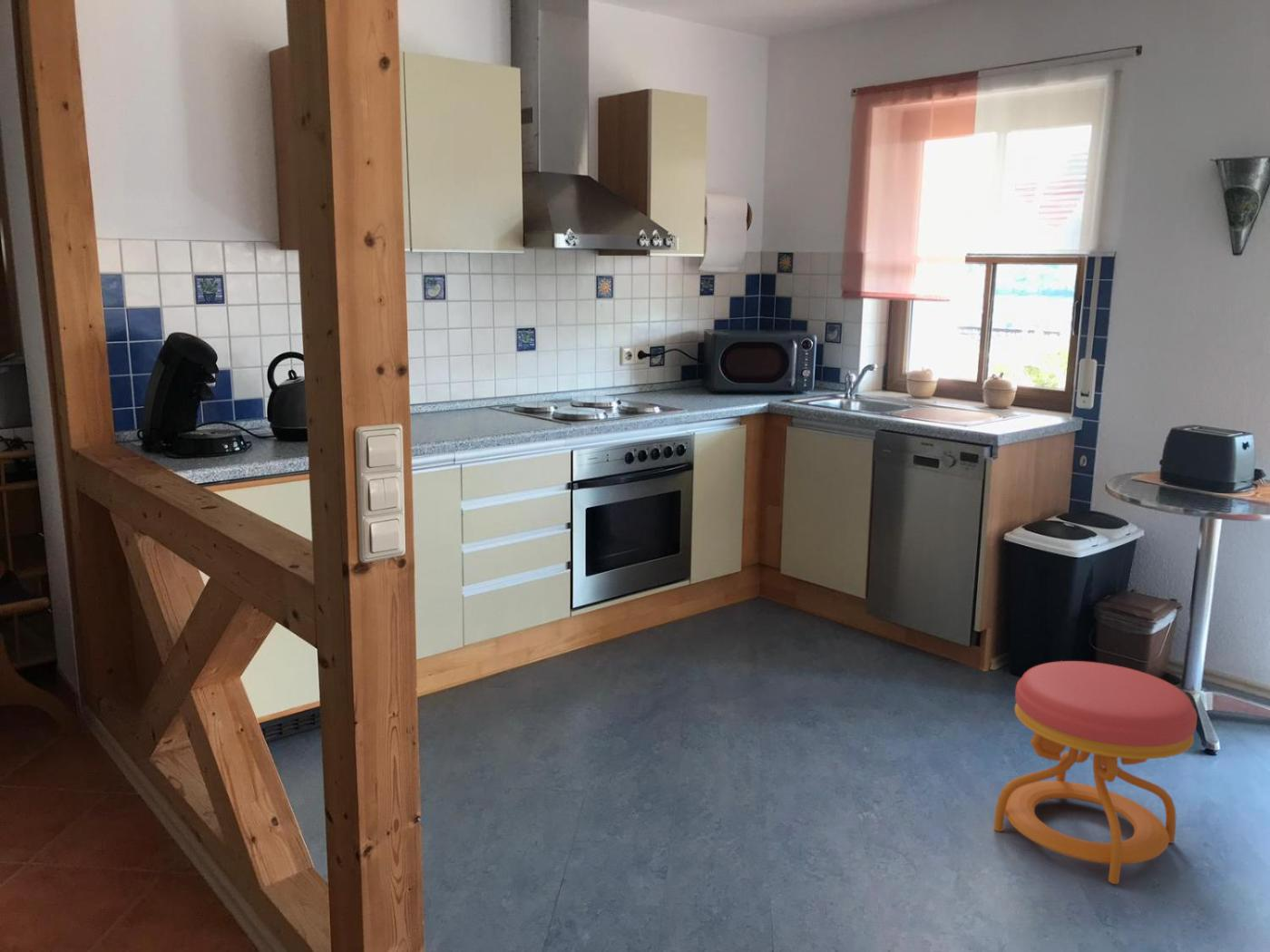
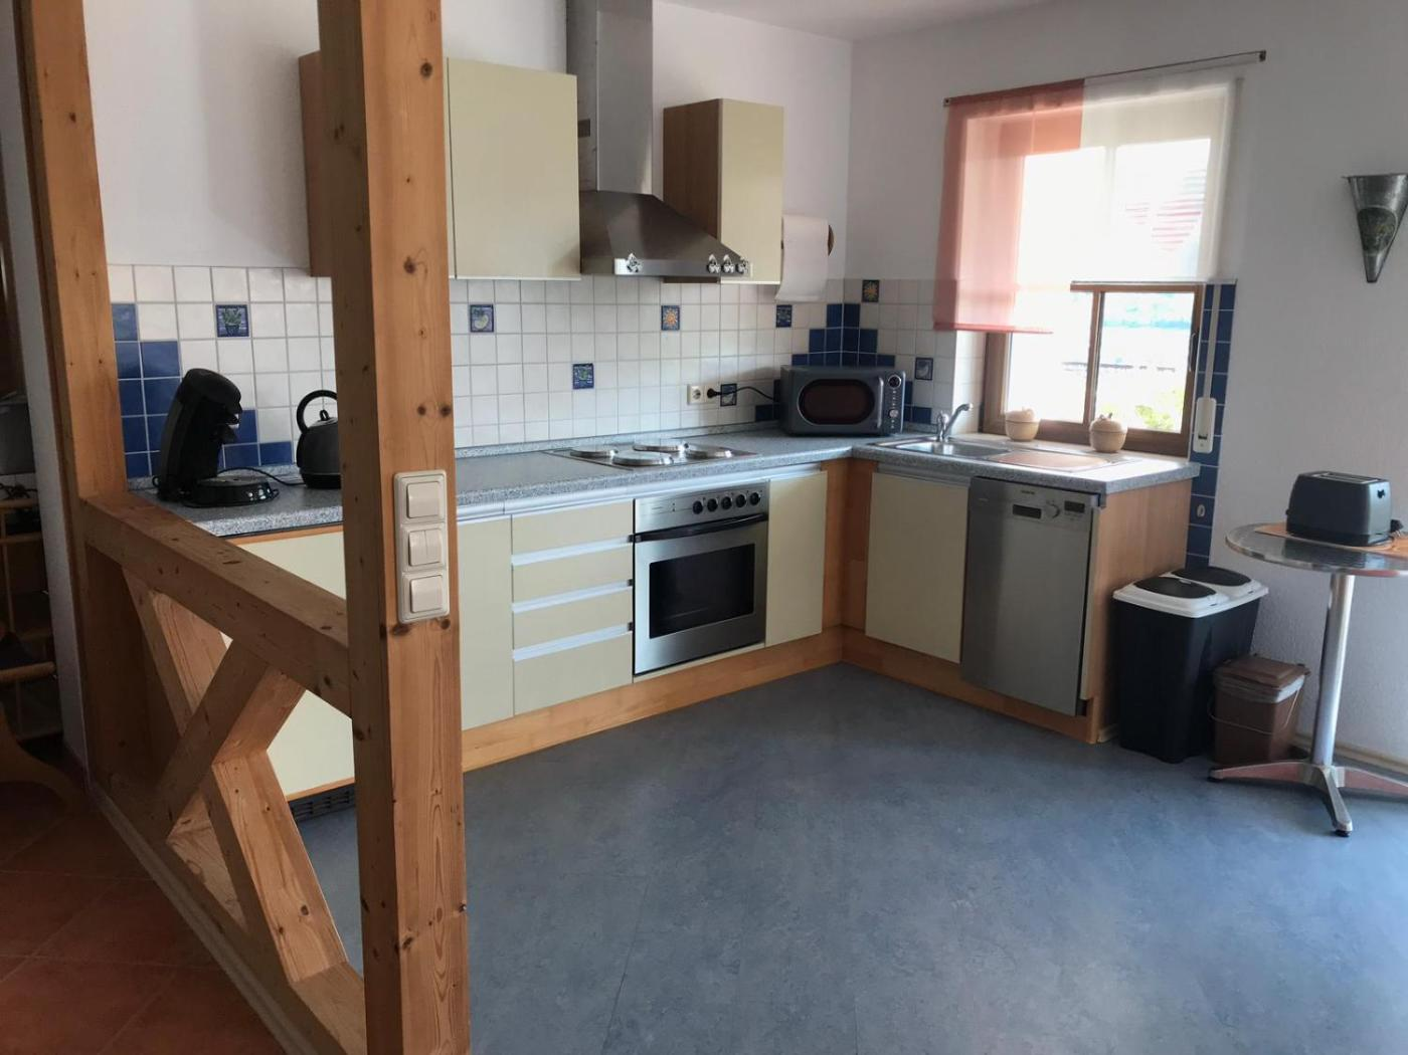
- stool (1087, 759)
